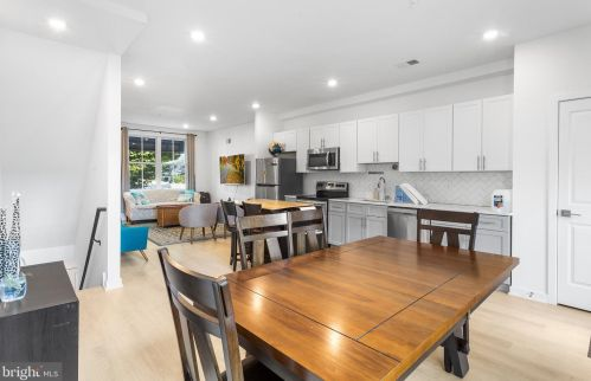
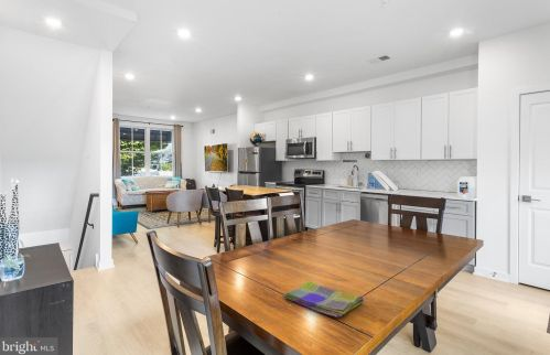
+ dish towel (323, 297)
